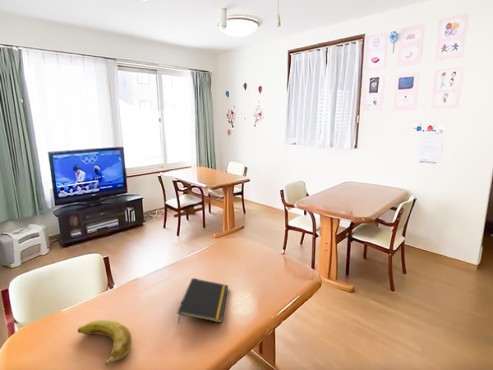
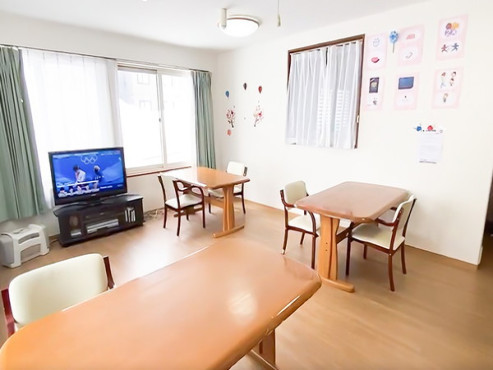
- notepad (205, 298)
- banana (105, 335)
